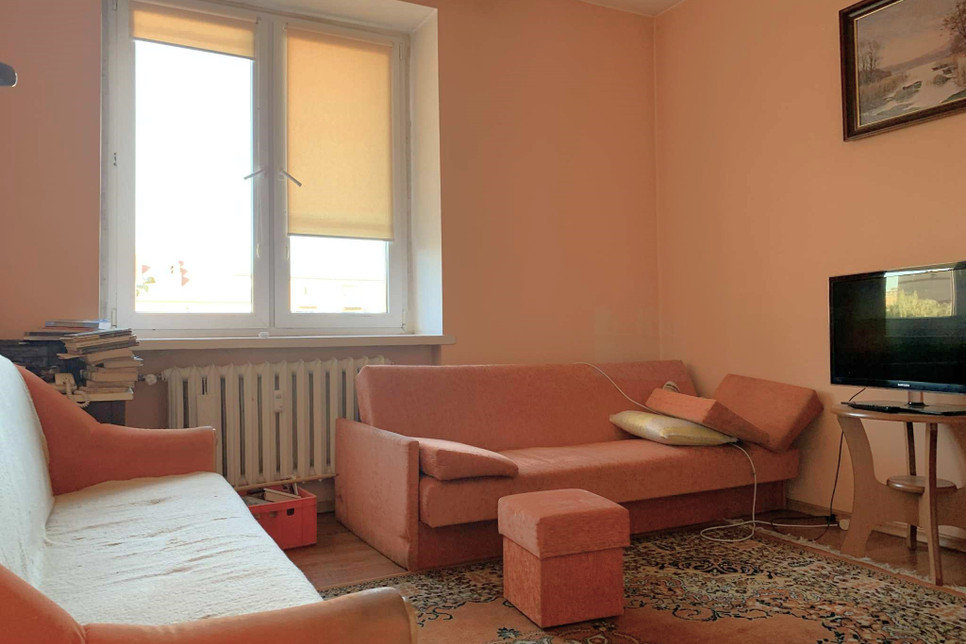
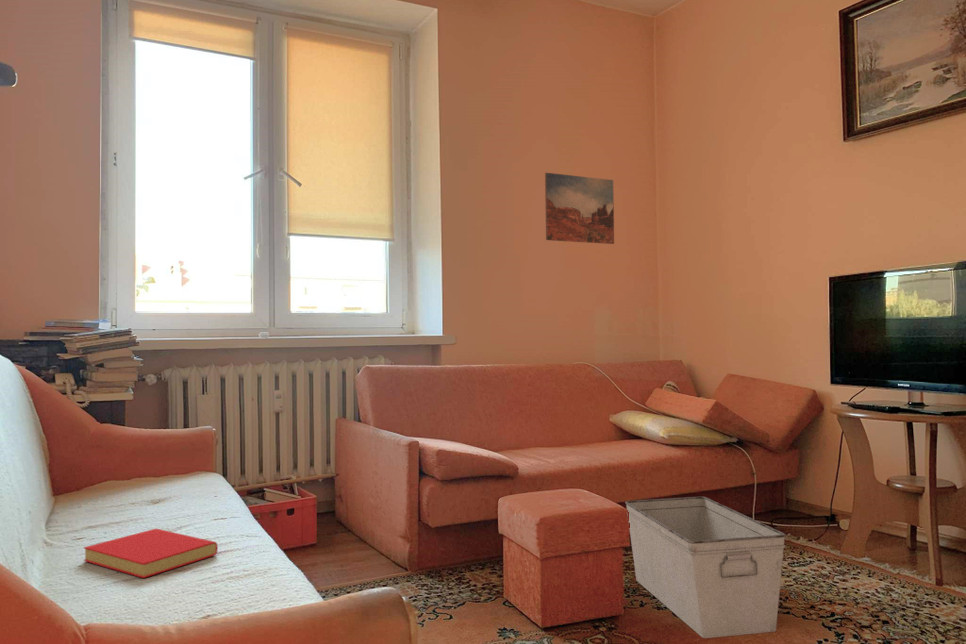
+ wall art (580, 209)
+ book (151, 550)
+ storage bin (698, 559)
